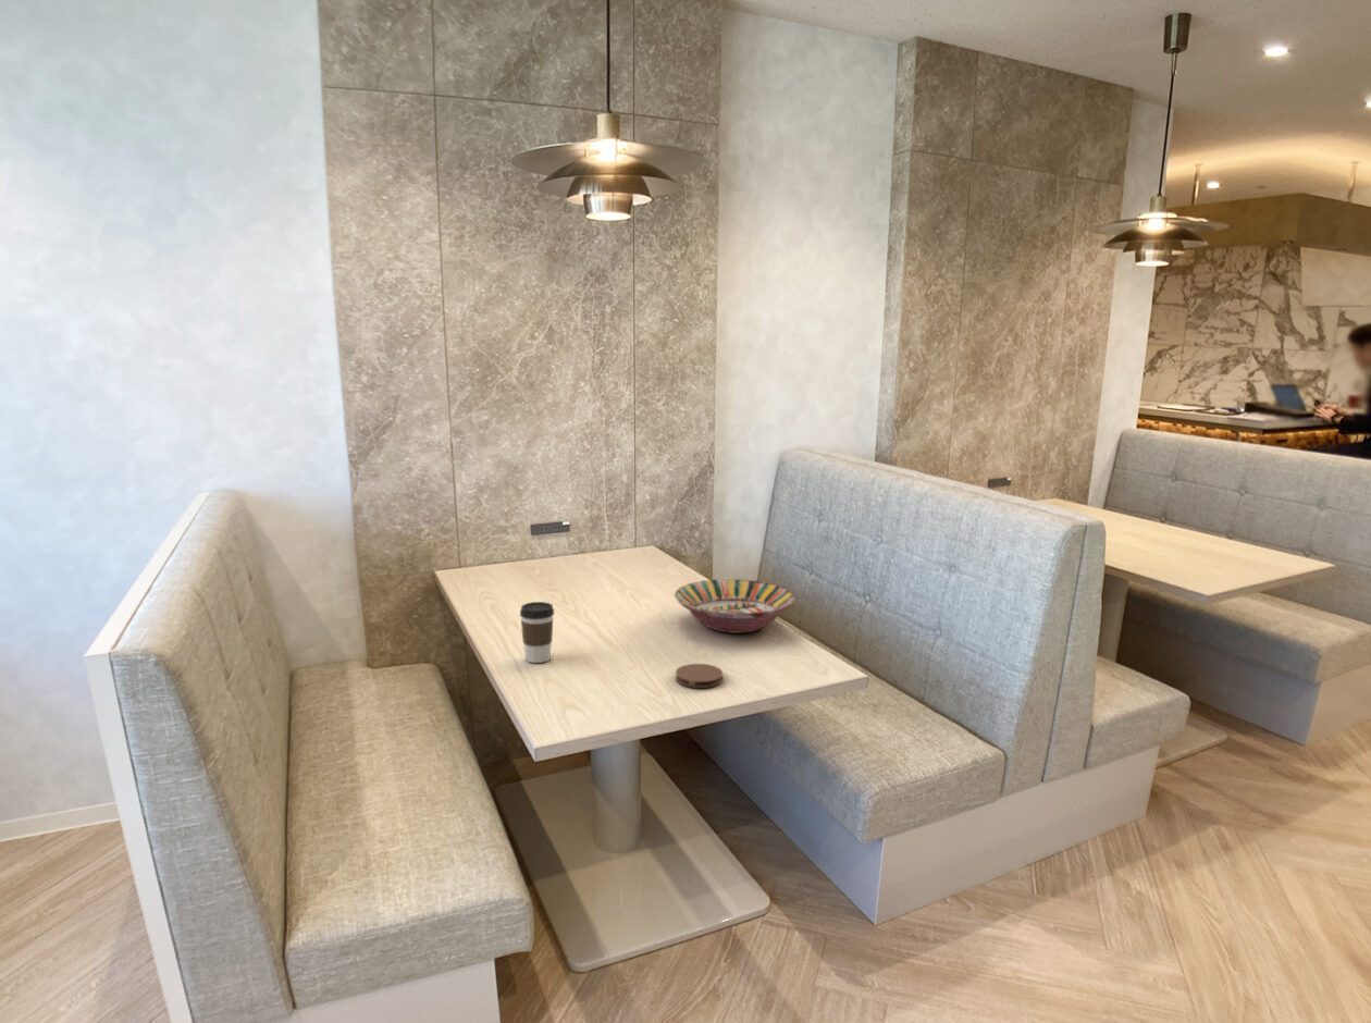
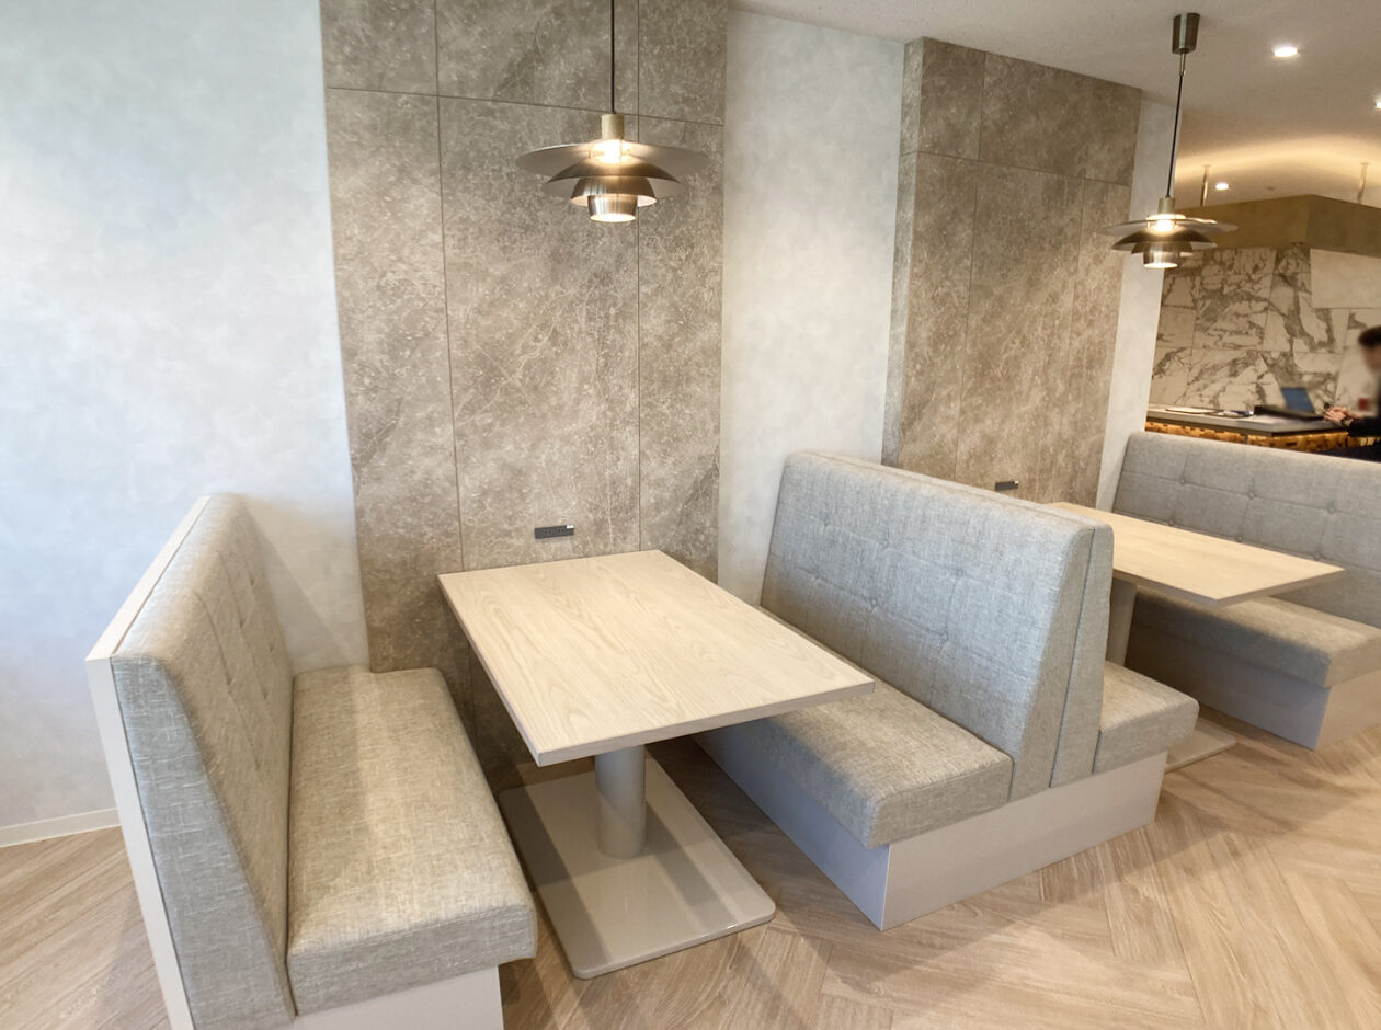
- coffee cup (538, 632)
- serving bowl (733, 608)
- coaster (699, 675)
